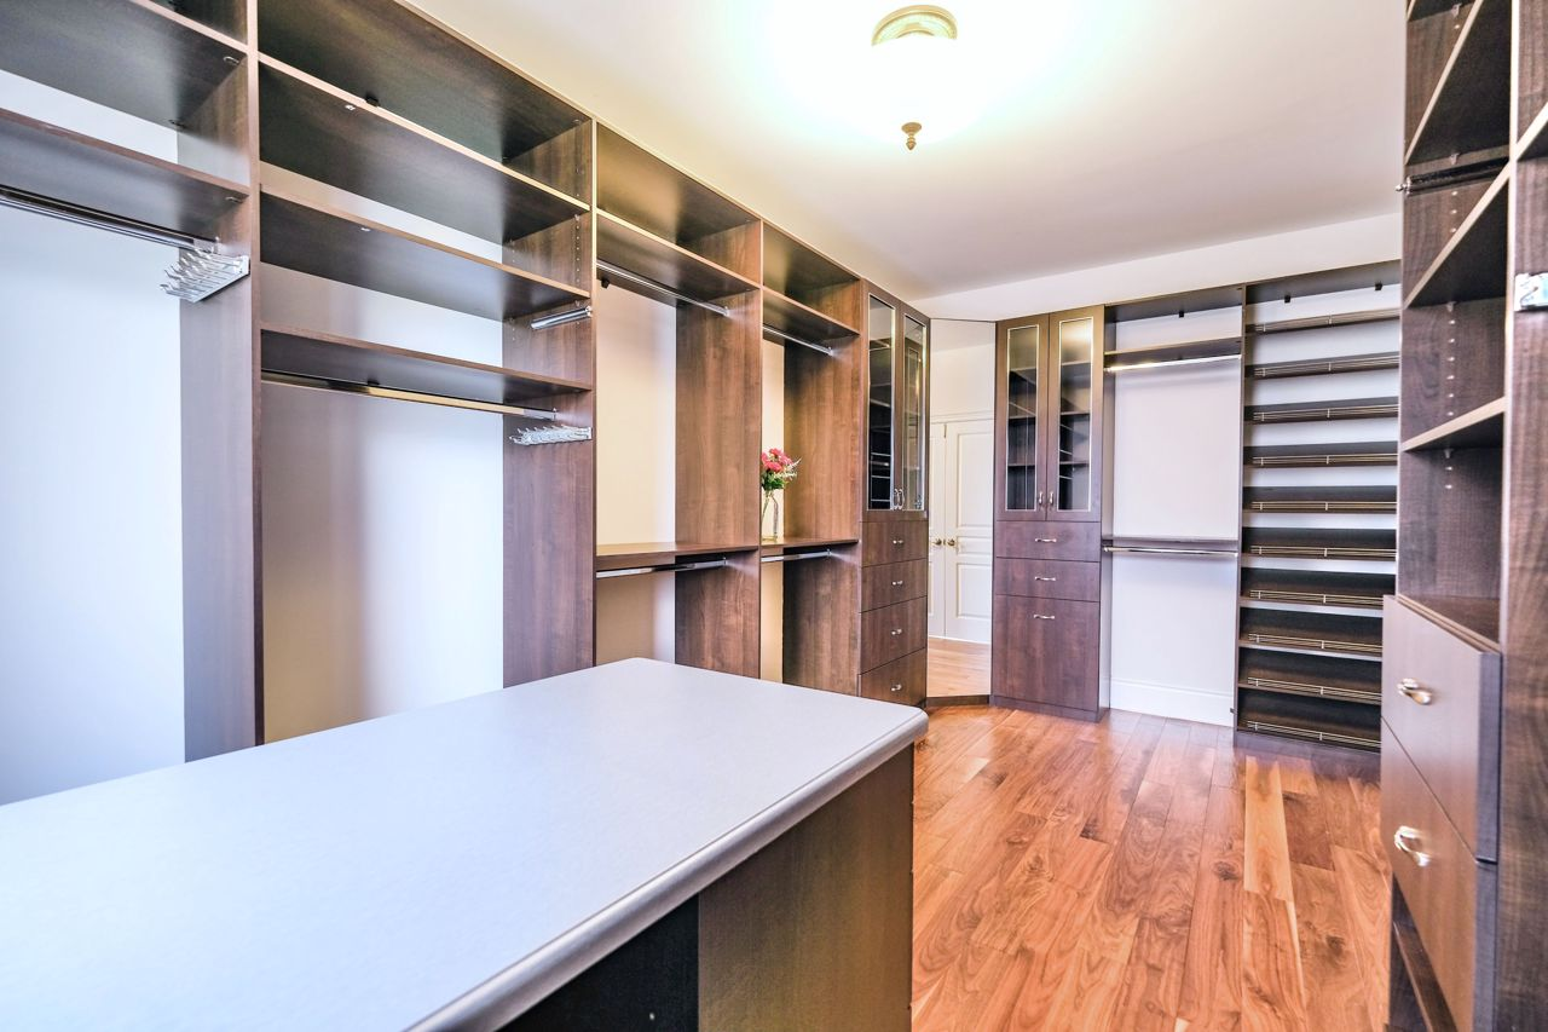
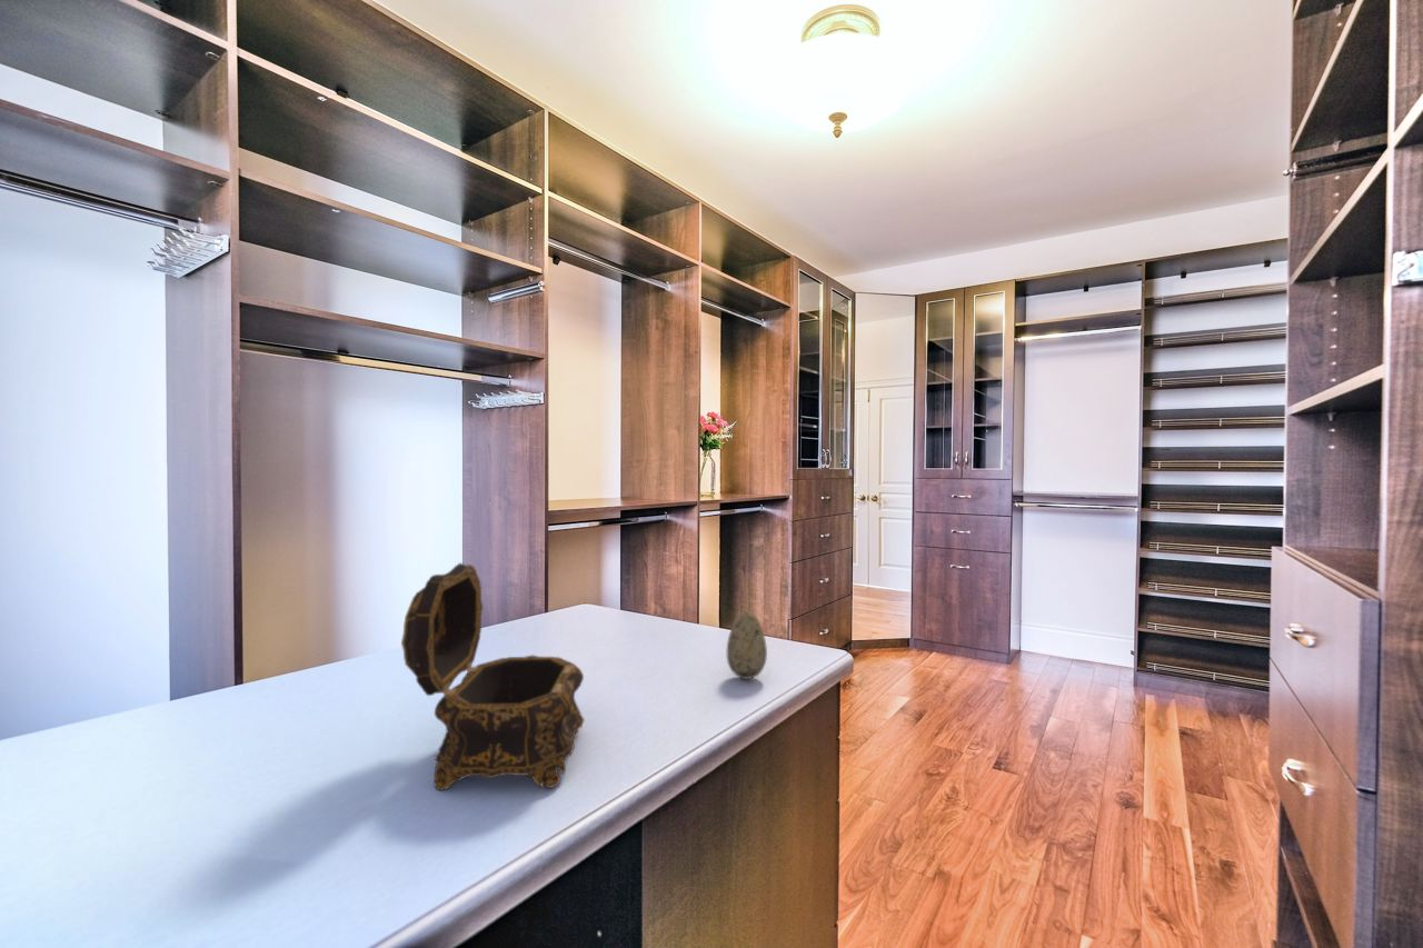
+ decorative egg (746, 645)
+ jewelry box (504, 661)
